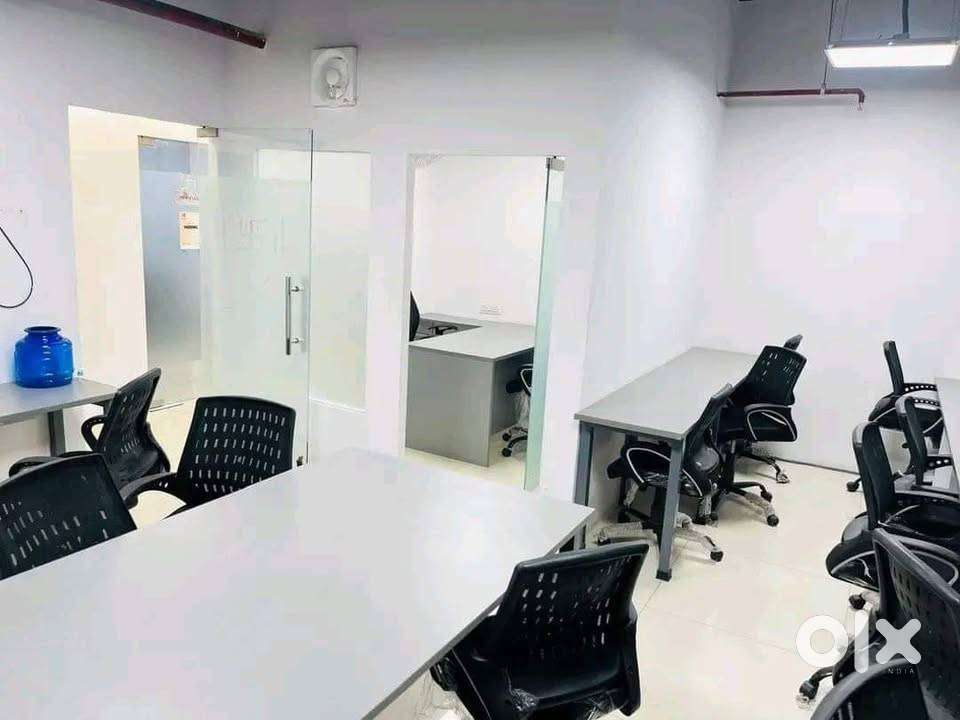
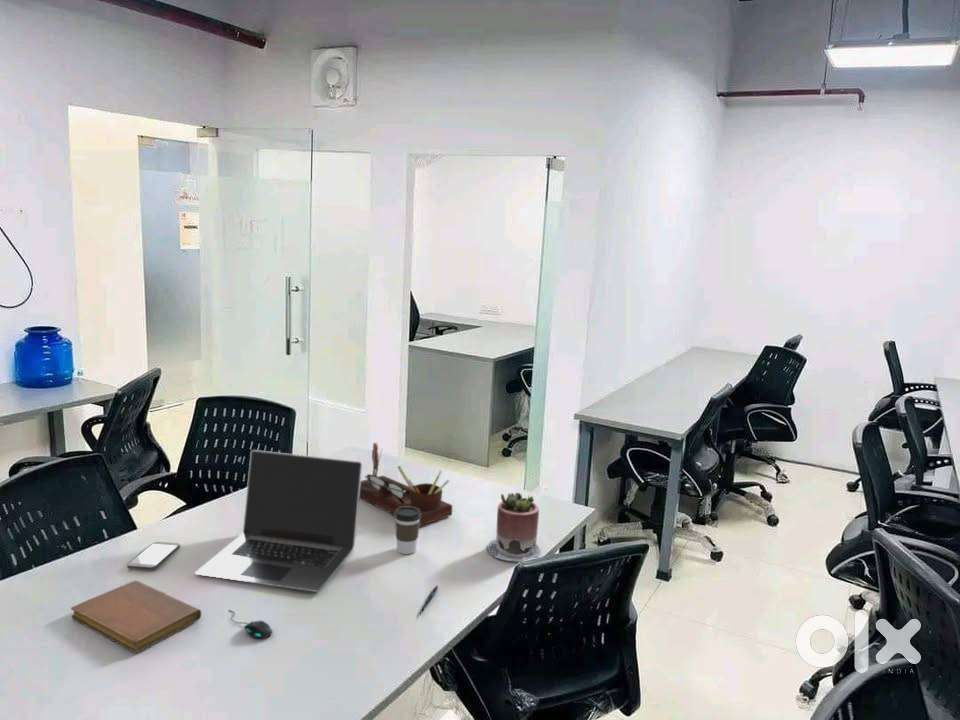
+ coffee cup (407, 530)
+ desk organizer (404, 478)
+ notebook (136, 613)
+ laptop (282, 515)
+ mouse (250, 622)
+ succulent planter (515, 521)
+ smartphone (154, 555)
+ pen (428, 599)
